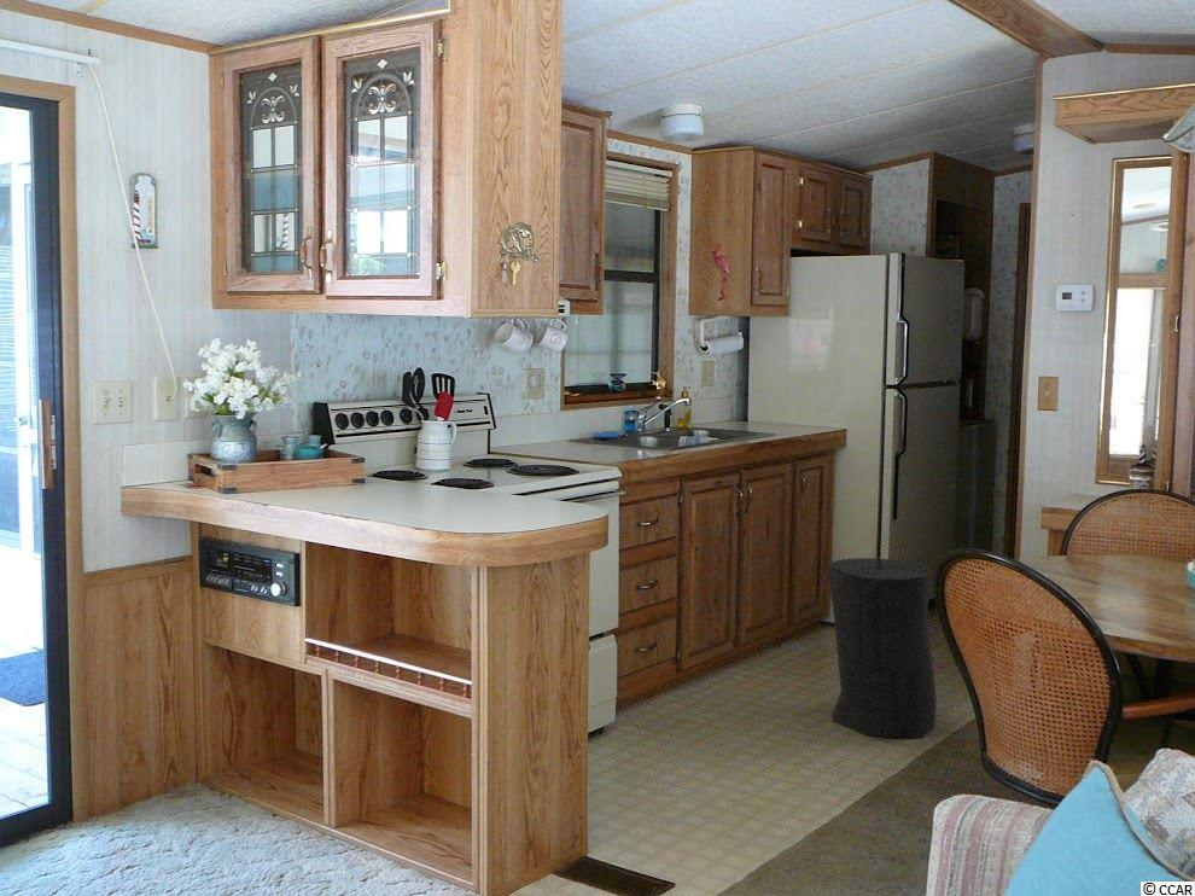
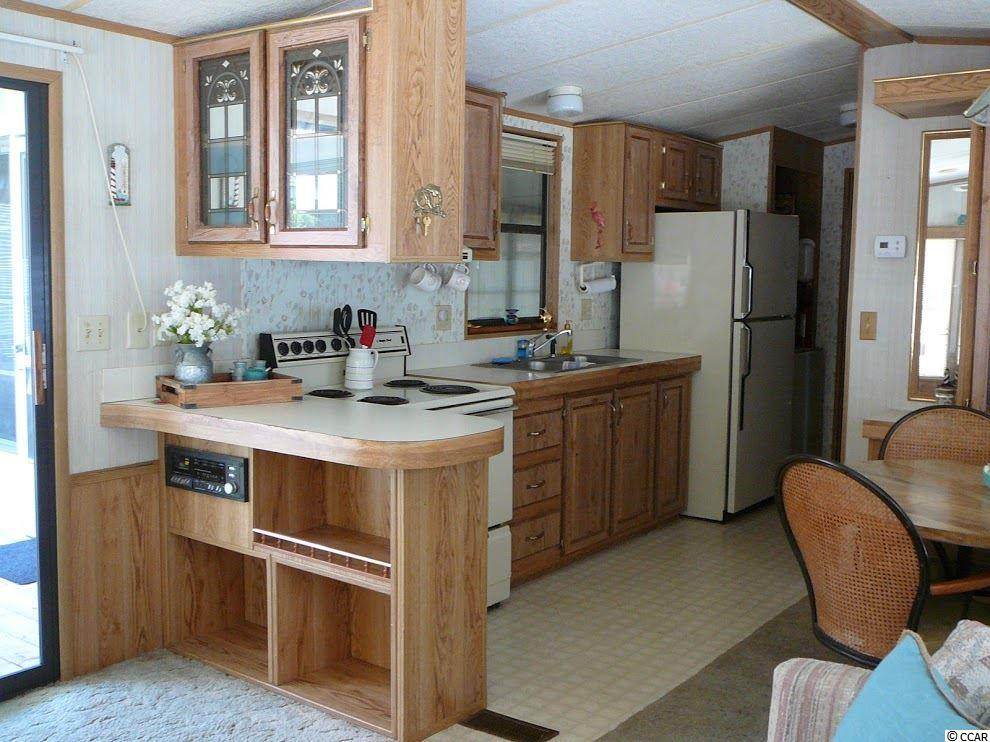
- trash can (881, 638)
